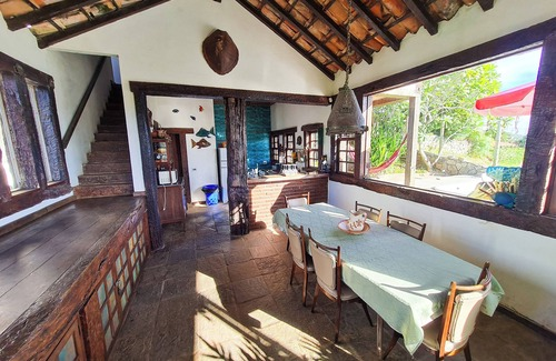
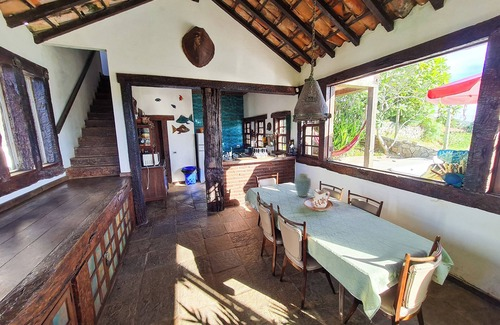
+ vase (302, 185)
